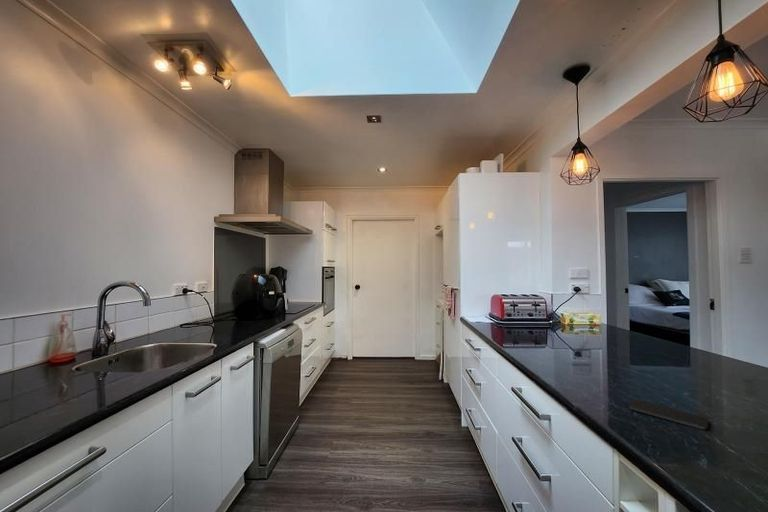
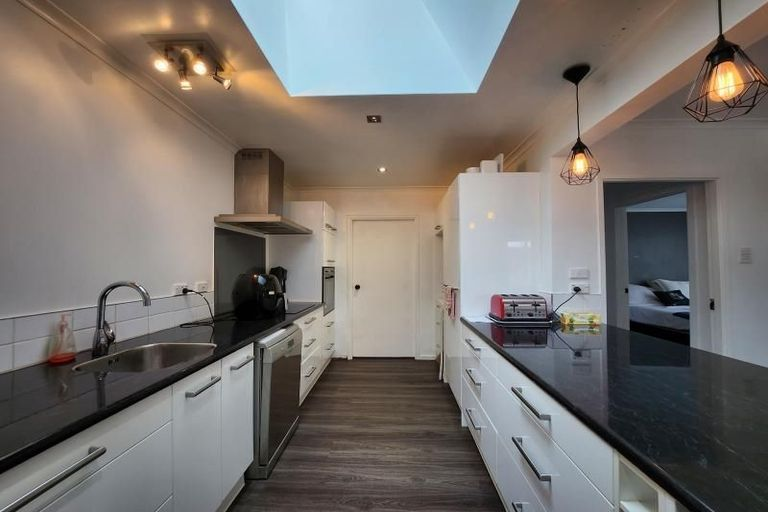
- smartphone (666, 413)
